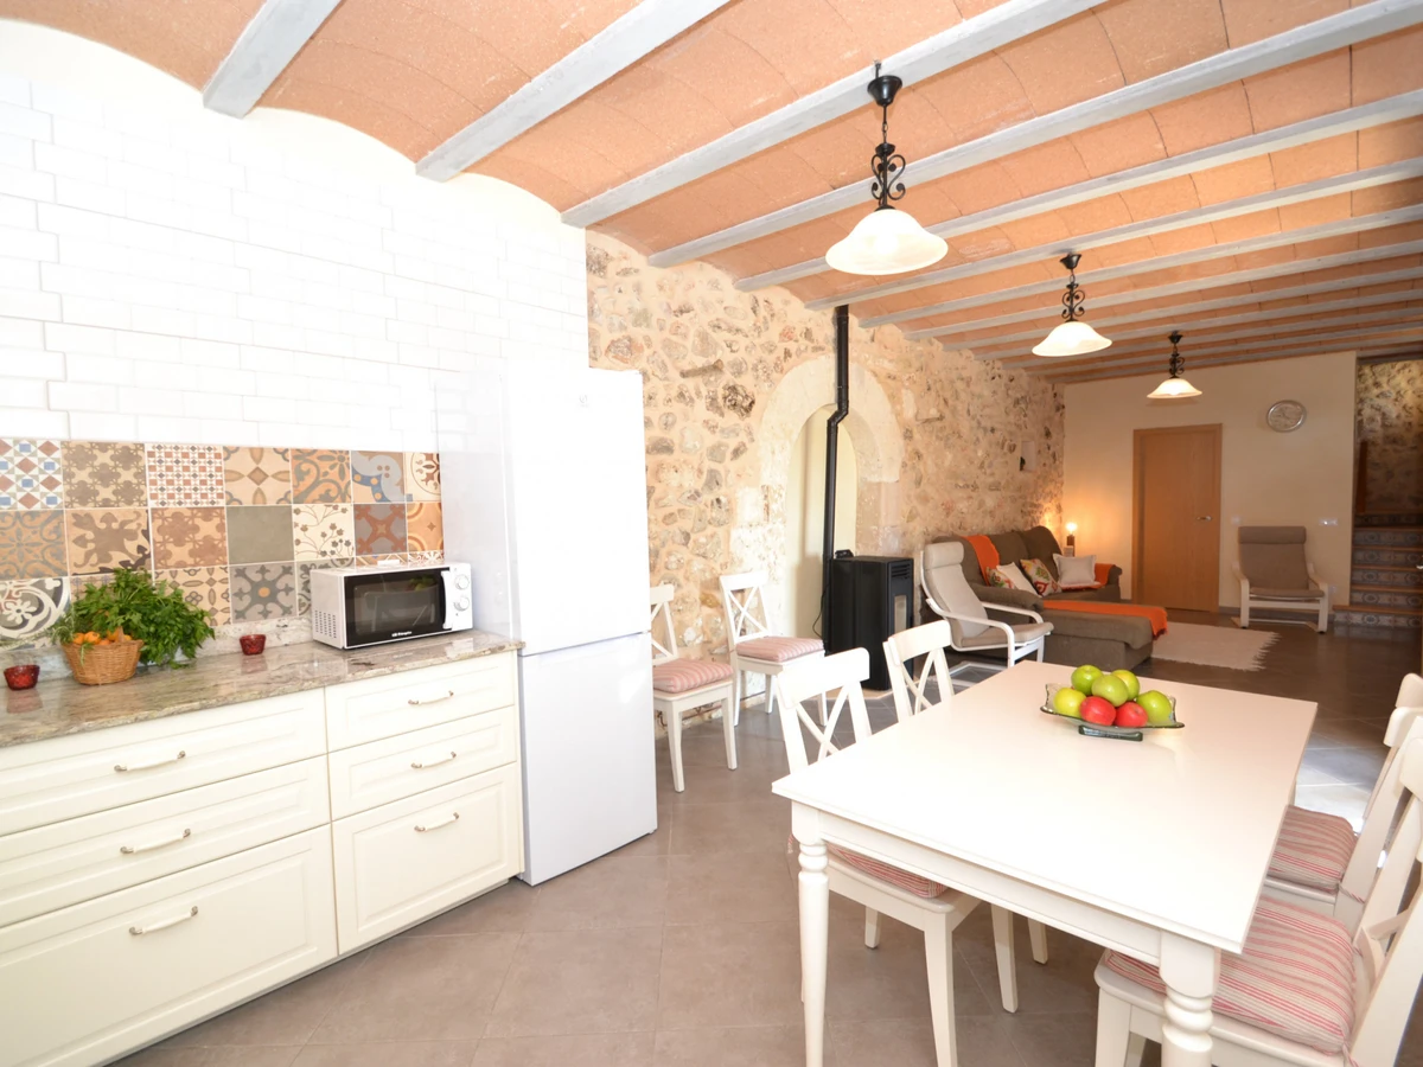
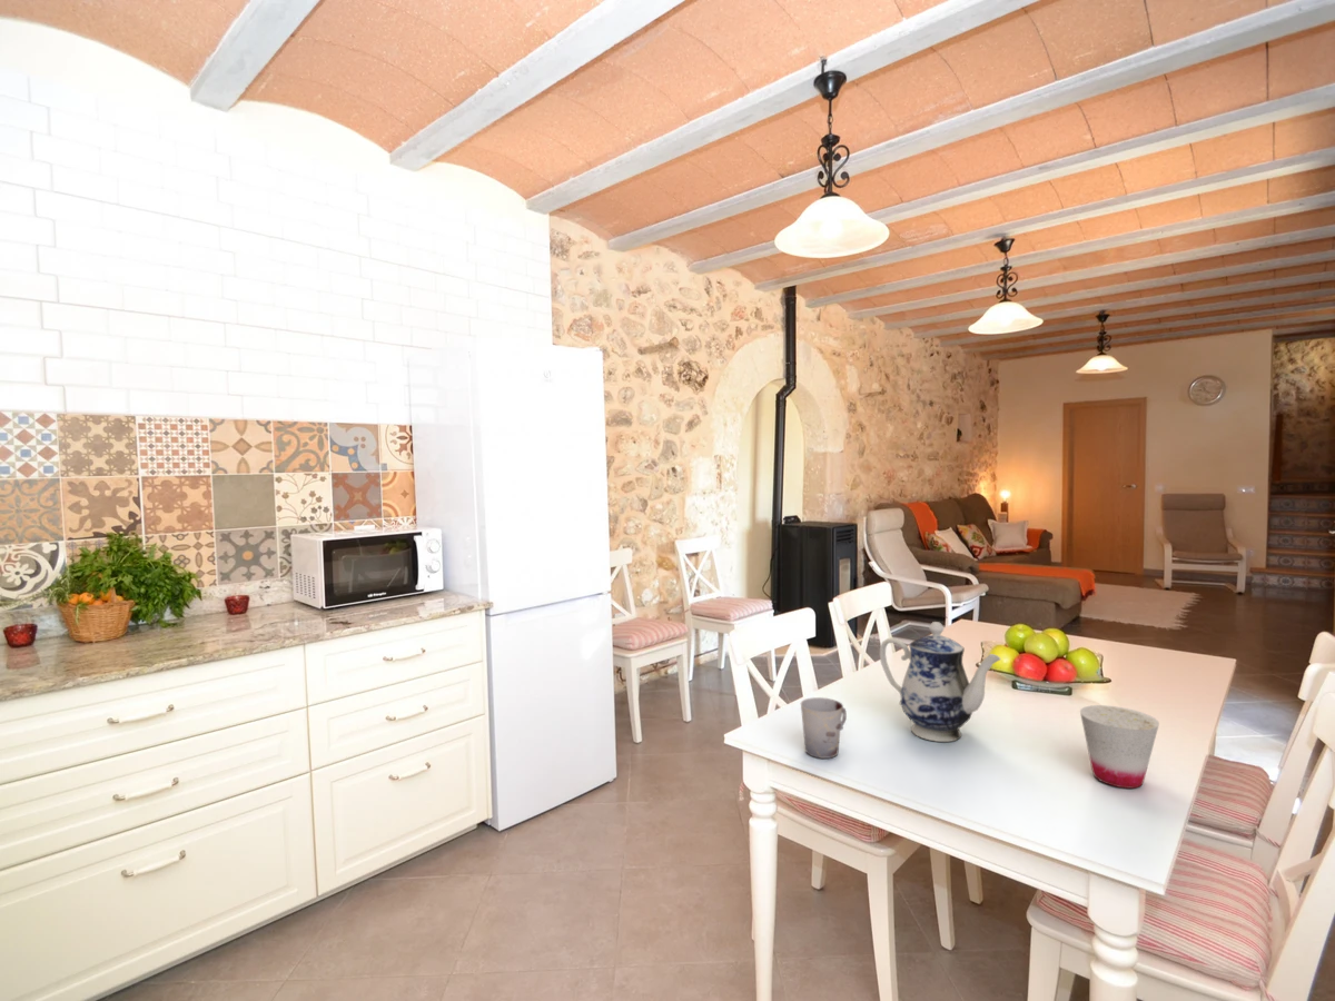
+ teapot (936, 677)
+ cup (827, 726)
+ cup (1117, 747)
